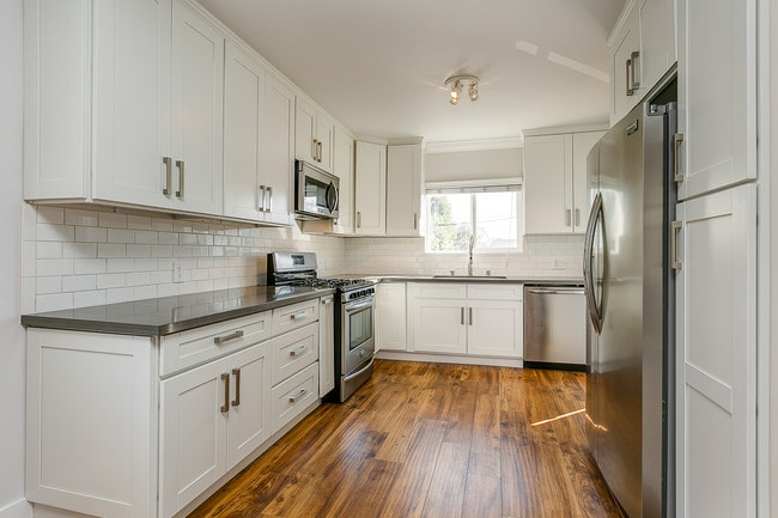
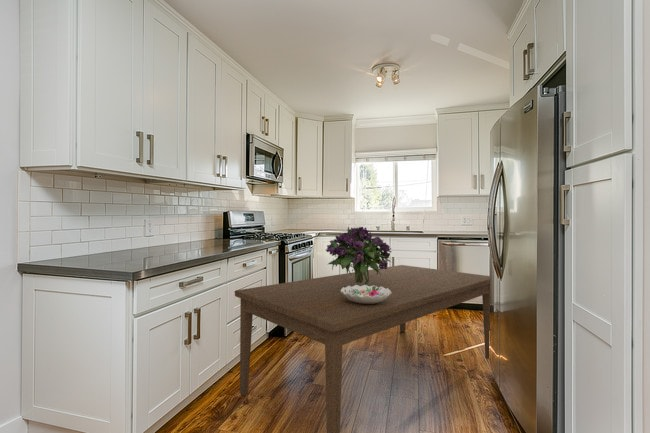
+ bouquet (359, 255)
+ decorative bowl (365, 295)
+ dining table (380, 328)
